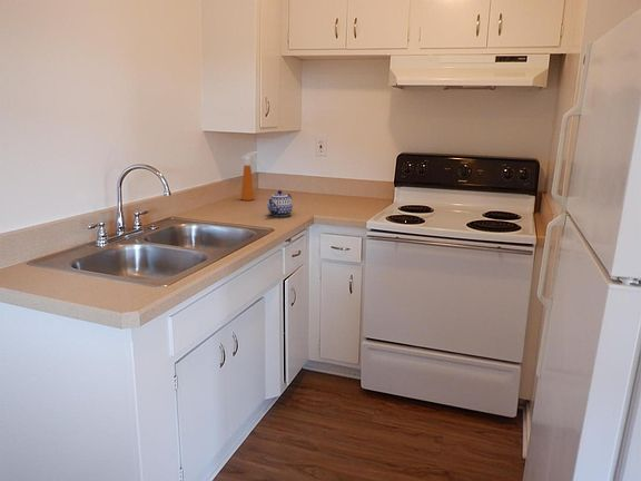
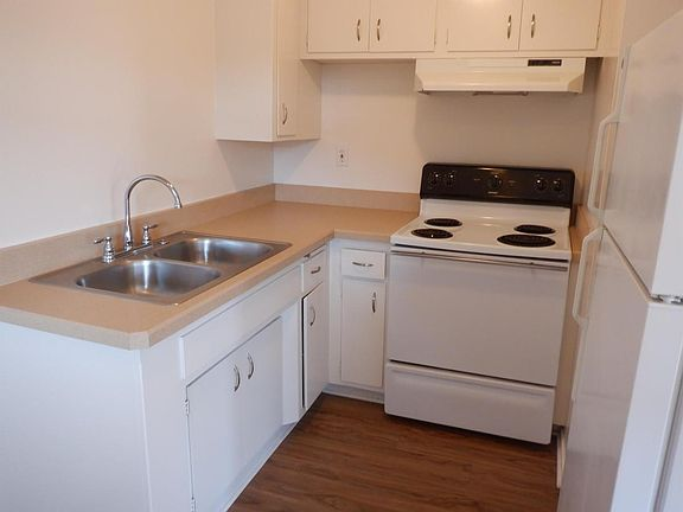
- spray bottle (250, 175)
- teapot (279, 203)
